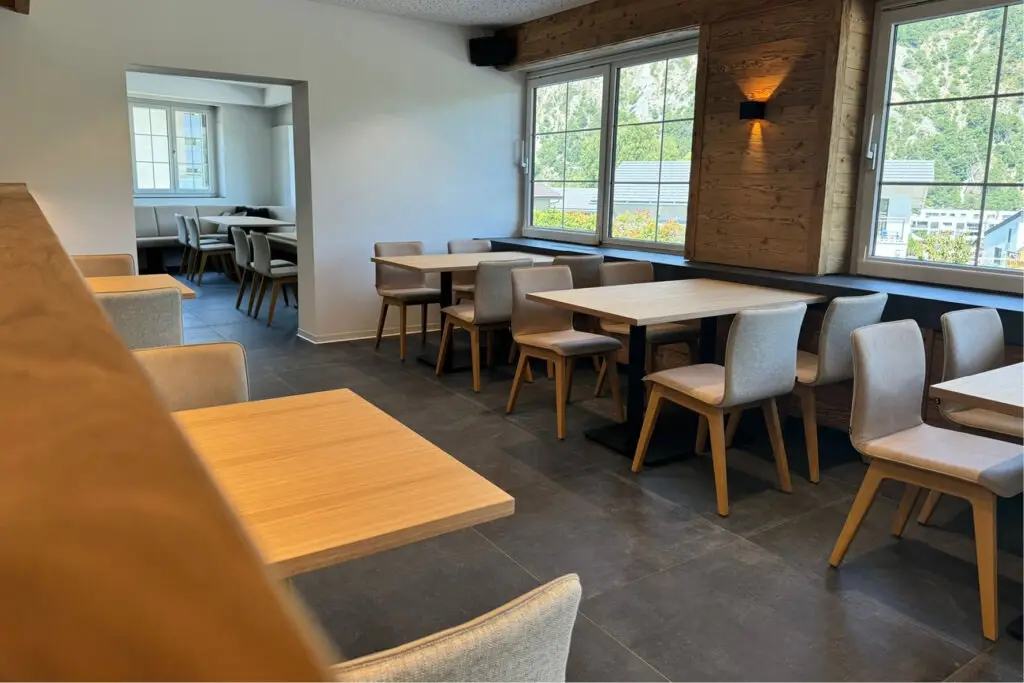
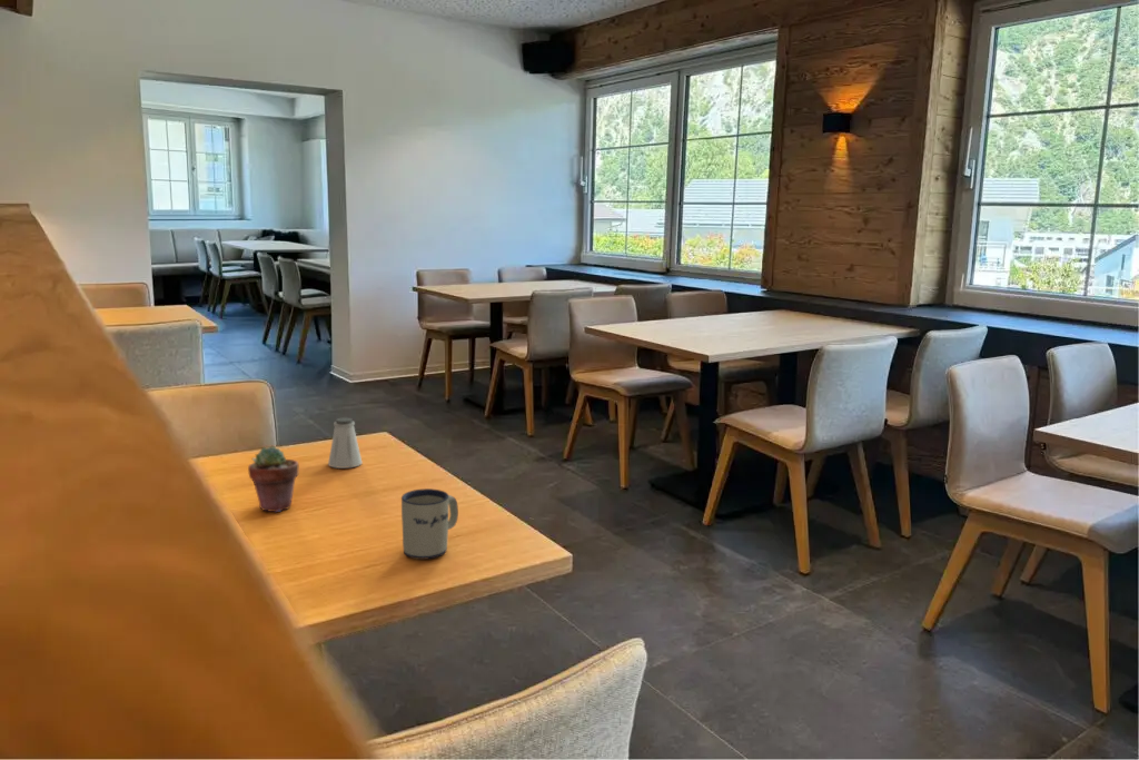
+ mug (433, 521)
+ potted succulent (274, 476)
+ saltshaker (344, 441)
